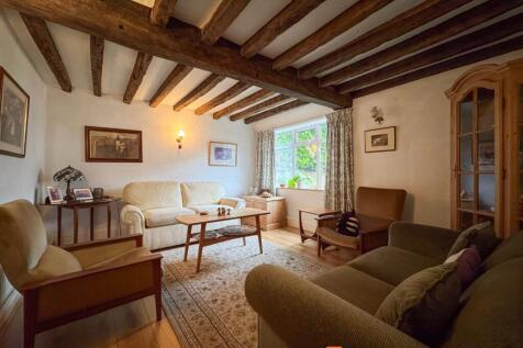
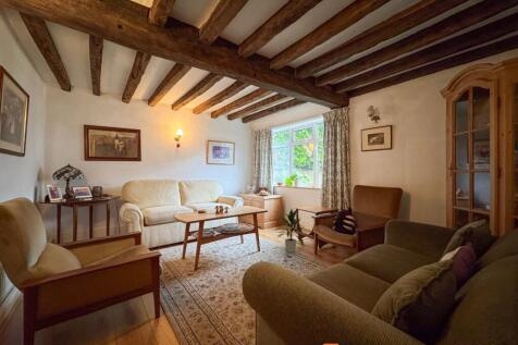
+ indoor plant (291, 230)
